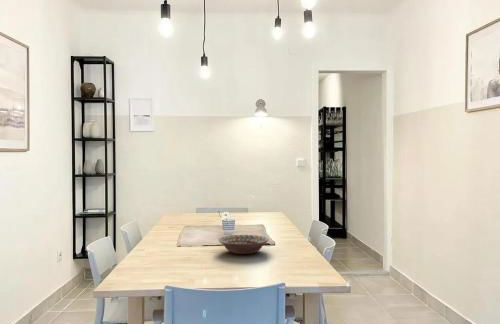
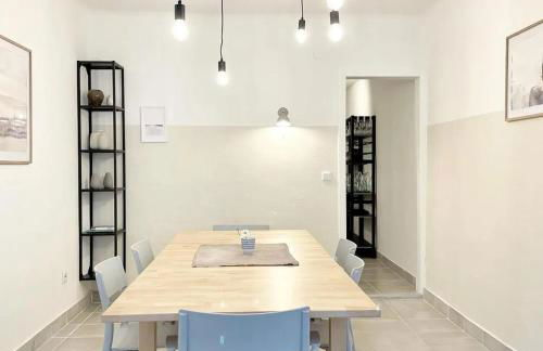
- decorative bowl (243, 245)
